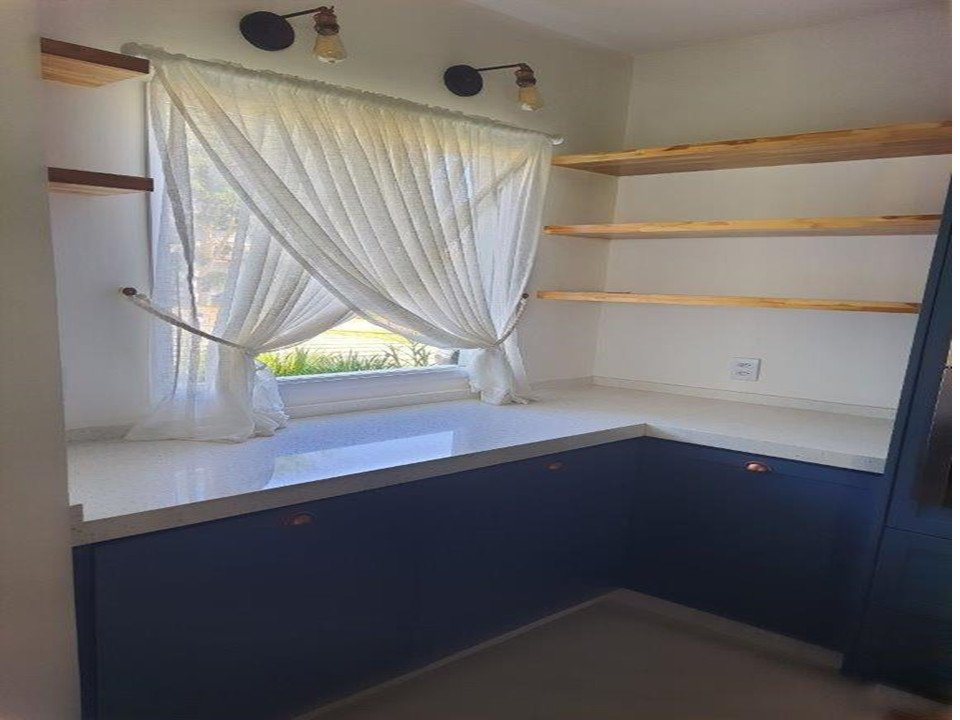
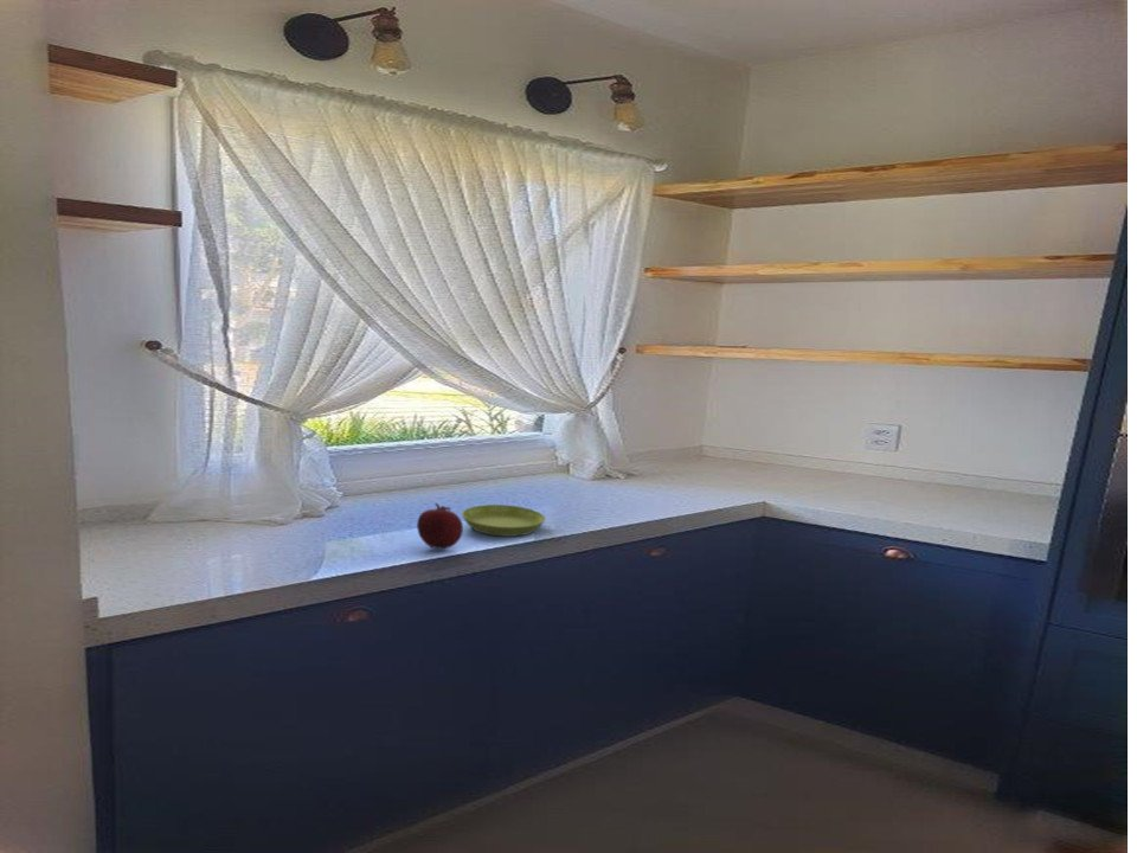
+ saucer (503, 521)
+ fruit (439, 526)
